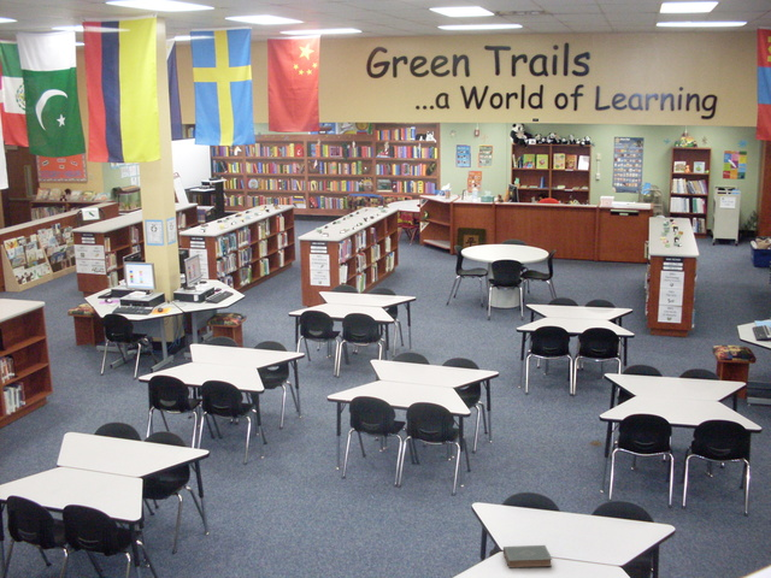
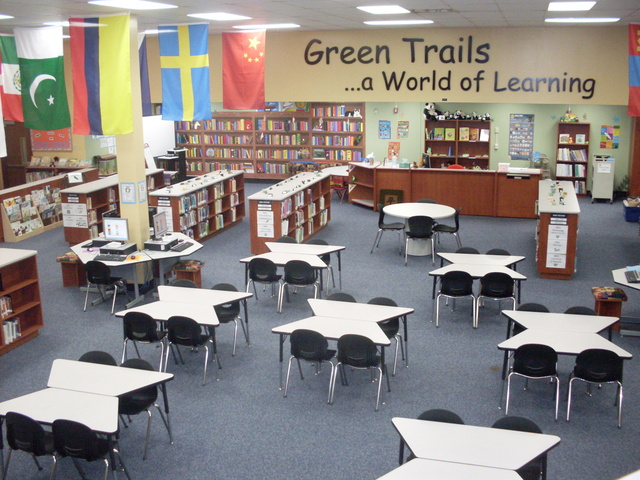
- book (526, 555)
